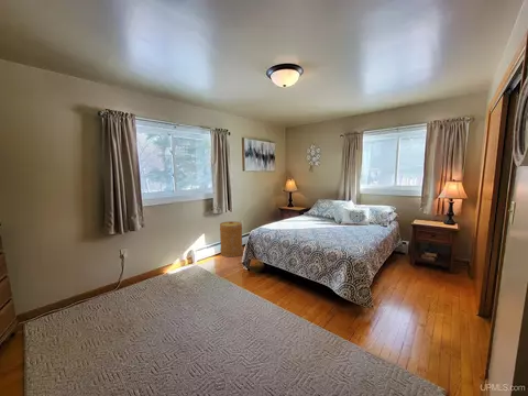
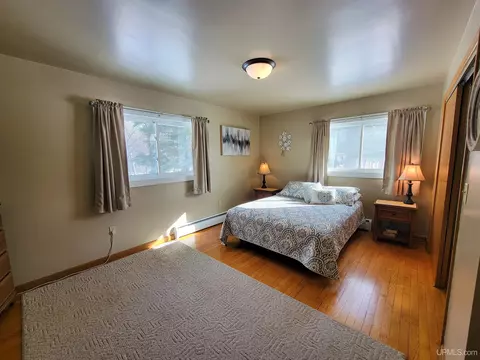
- basket (231, 238)
